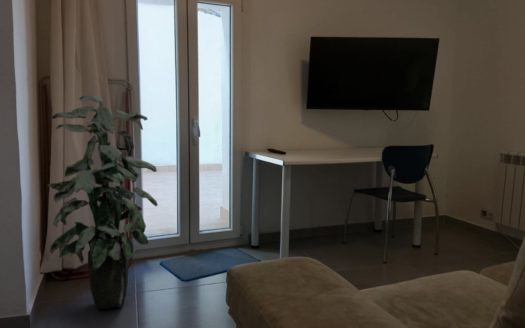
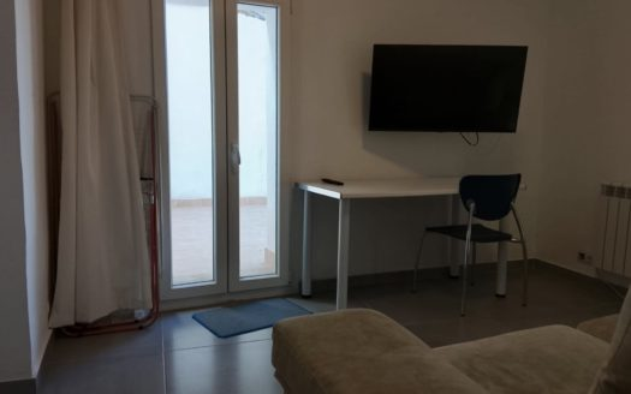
- indoor plant (101, 202)
